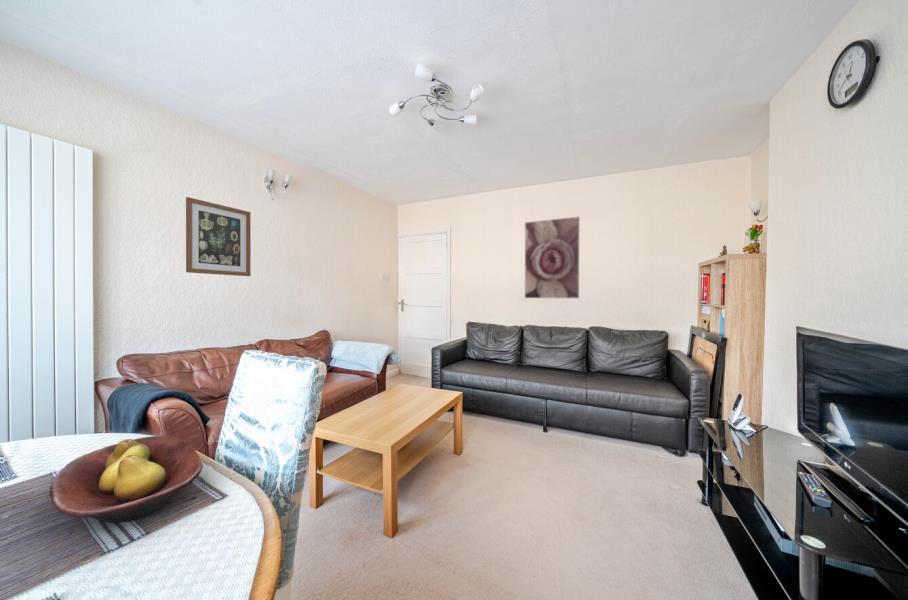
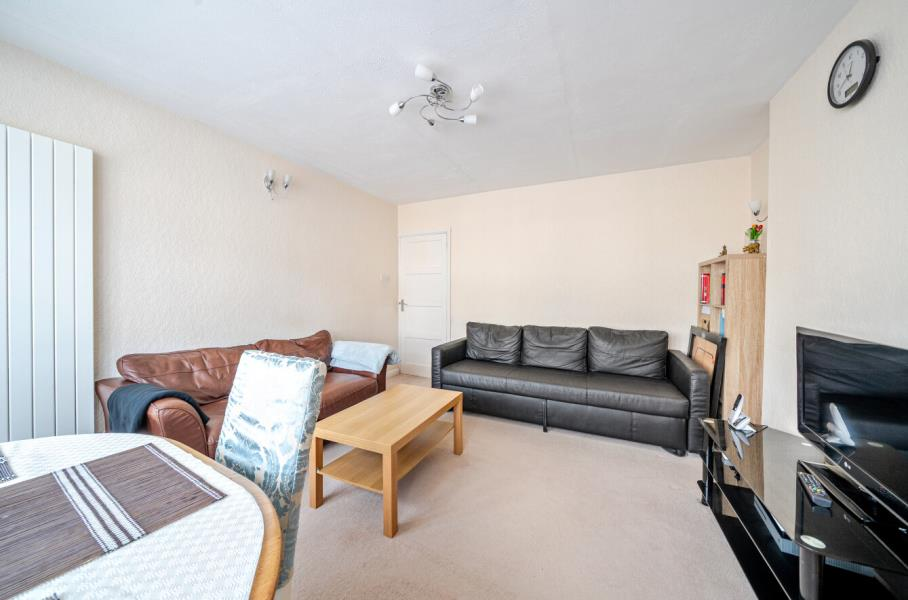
- wall art (220, 239)
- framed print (551, 259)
- fruit bowl (132, 469)
